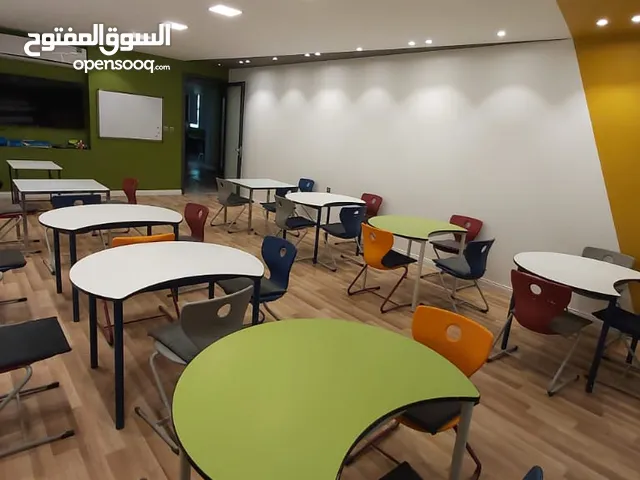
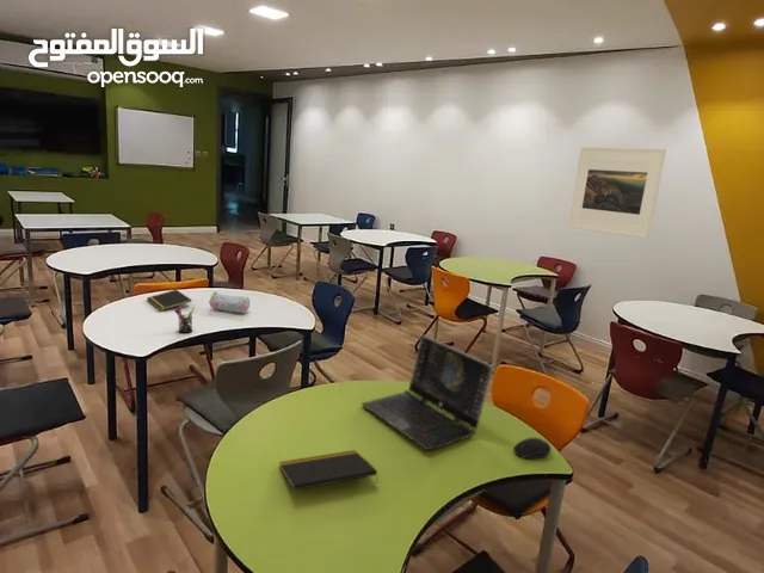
+ laptop computer (424, 387)
+ notepad (168, 300)
+ pen holder (185, 319)
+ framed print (612, 191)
+ pencil case (229, 302)
+ computer mouse (532, 446)
+ notepad (326, 468)
